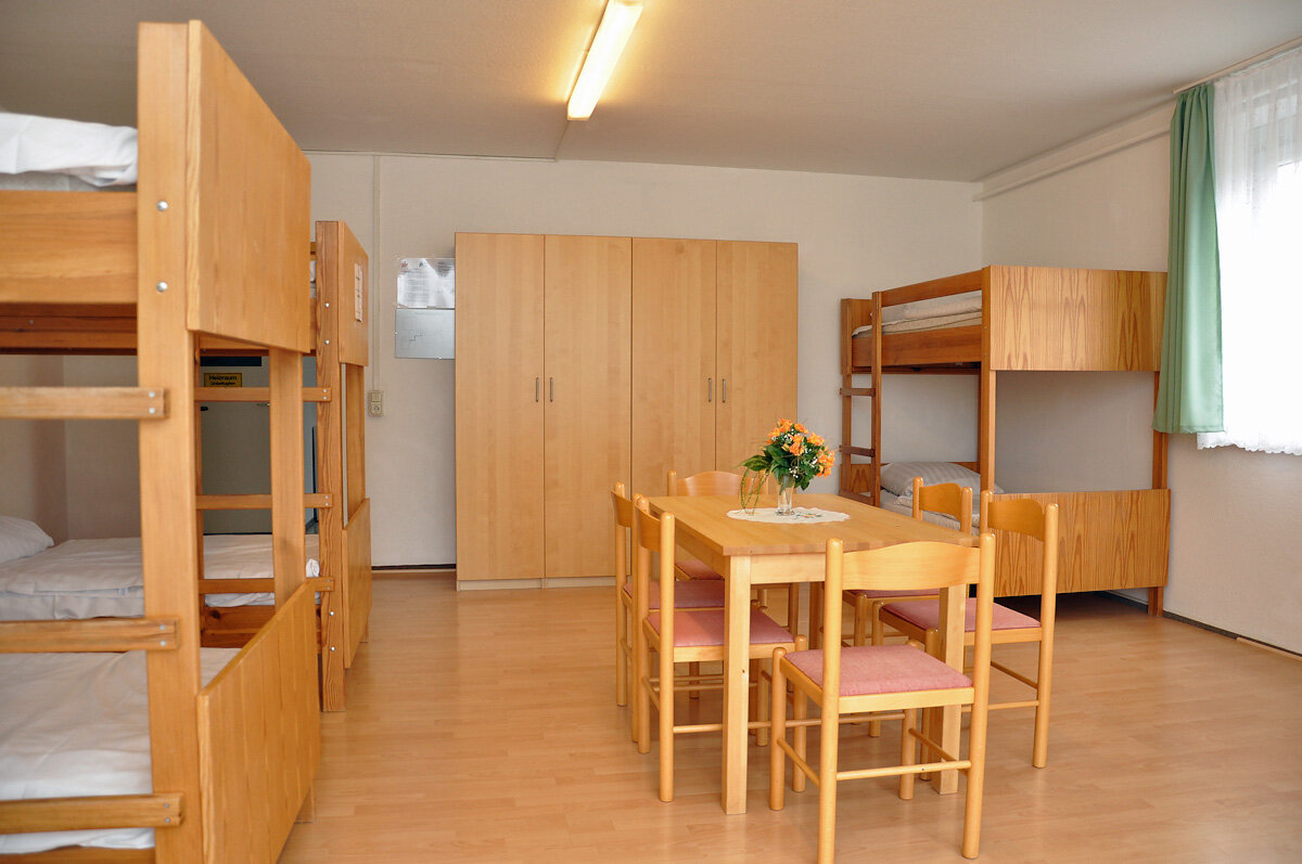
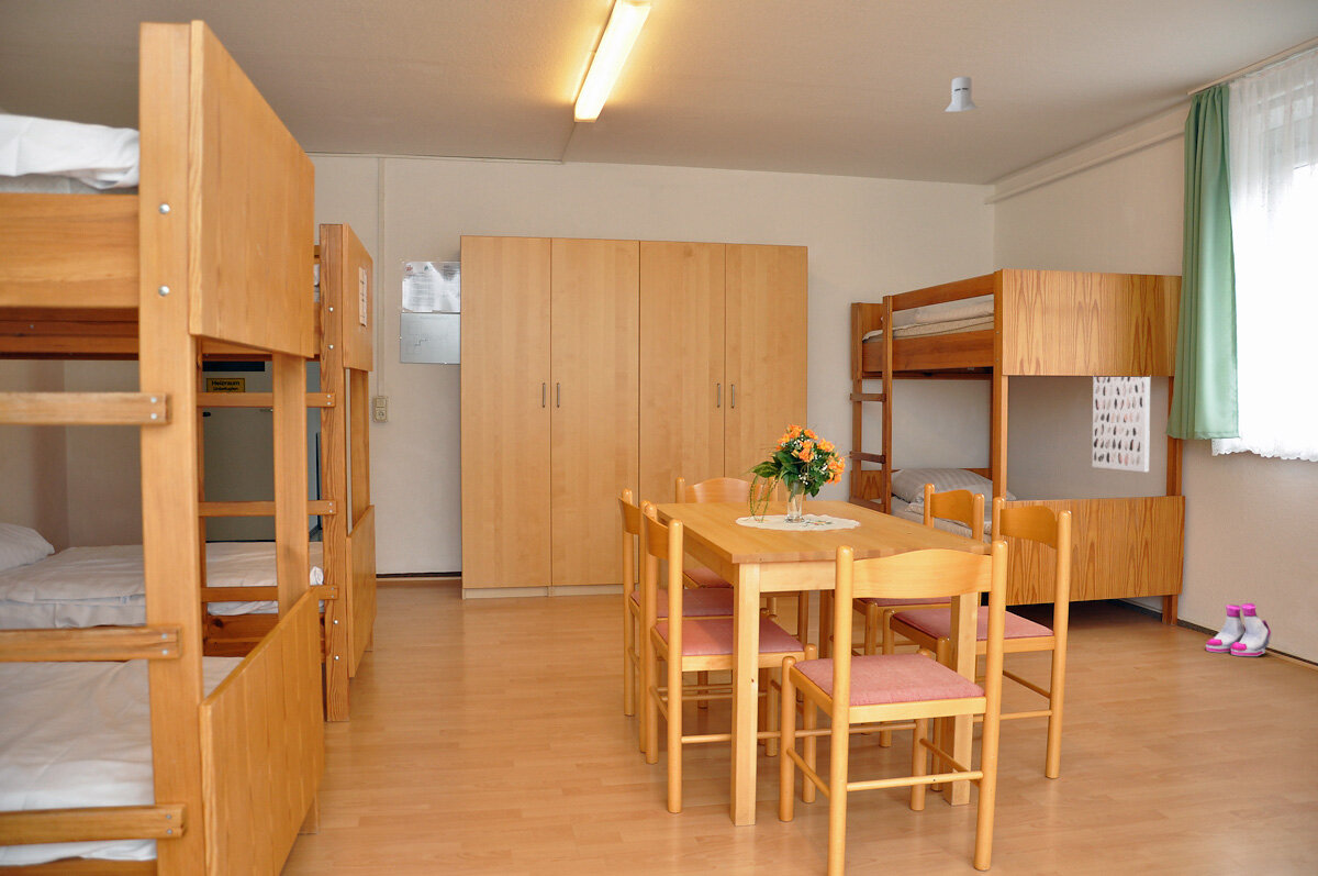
+ boots (1238, 626)
+ knight helmet (961, 97)
+ wall art (1119, 413)
